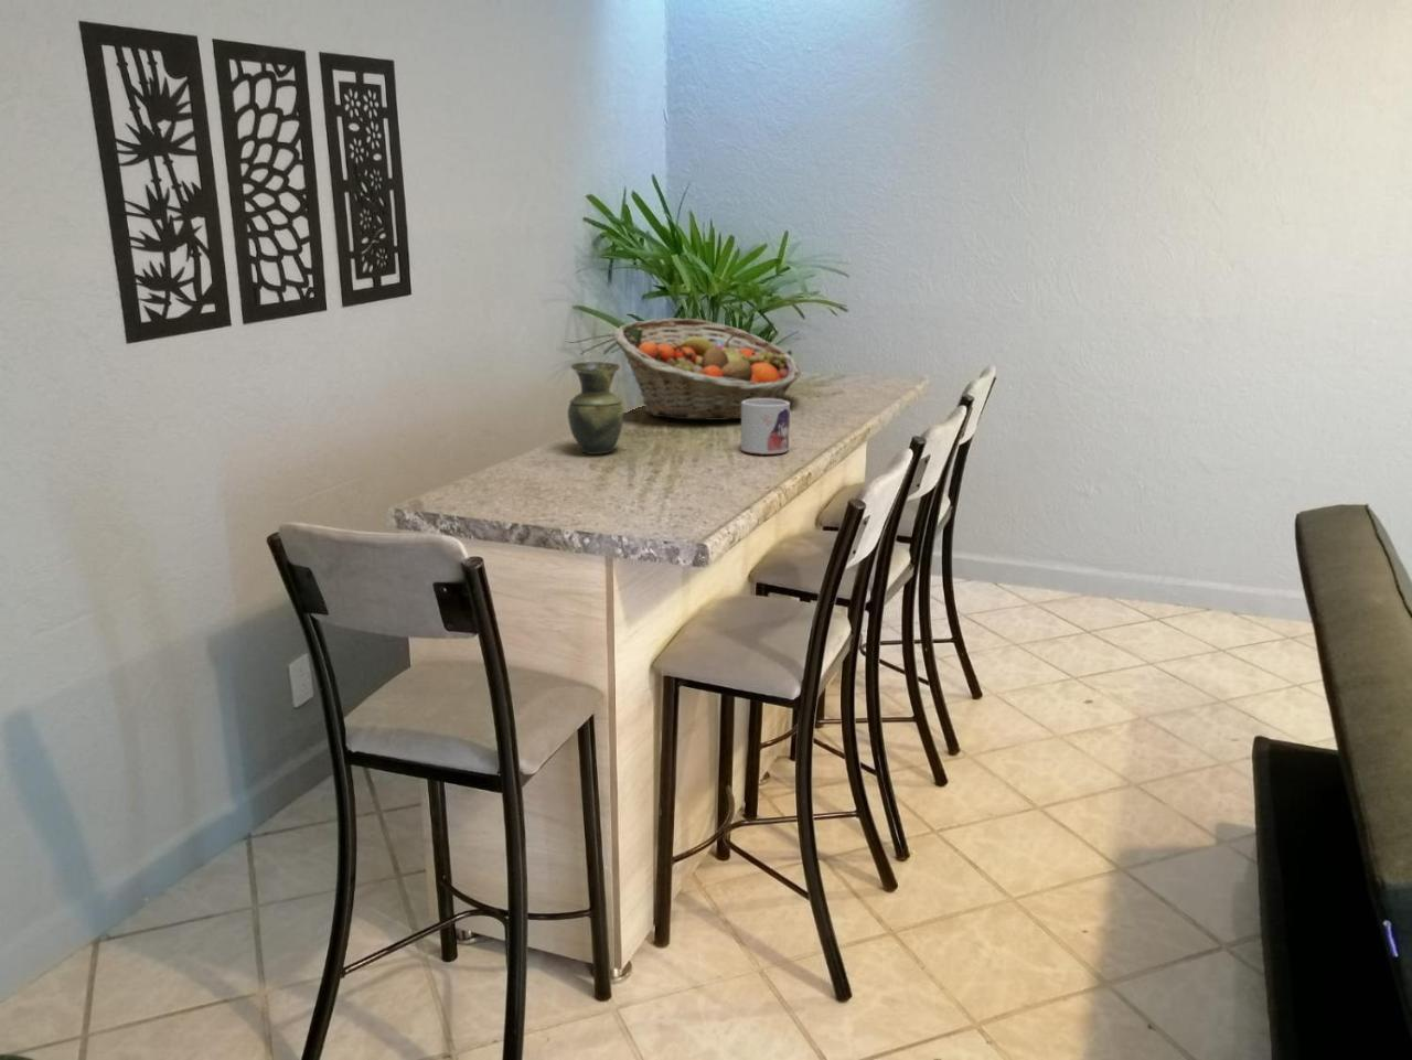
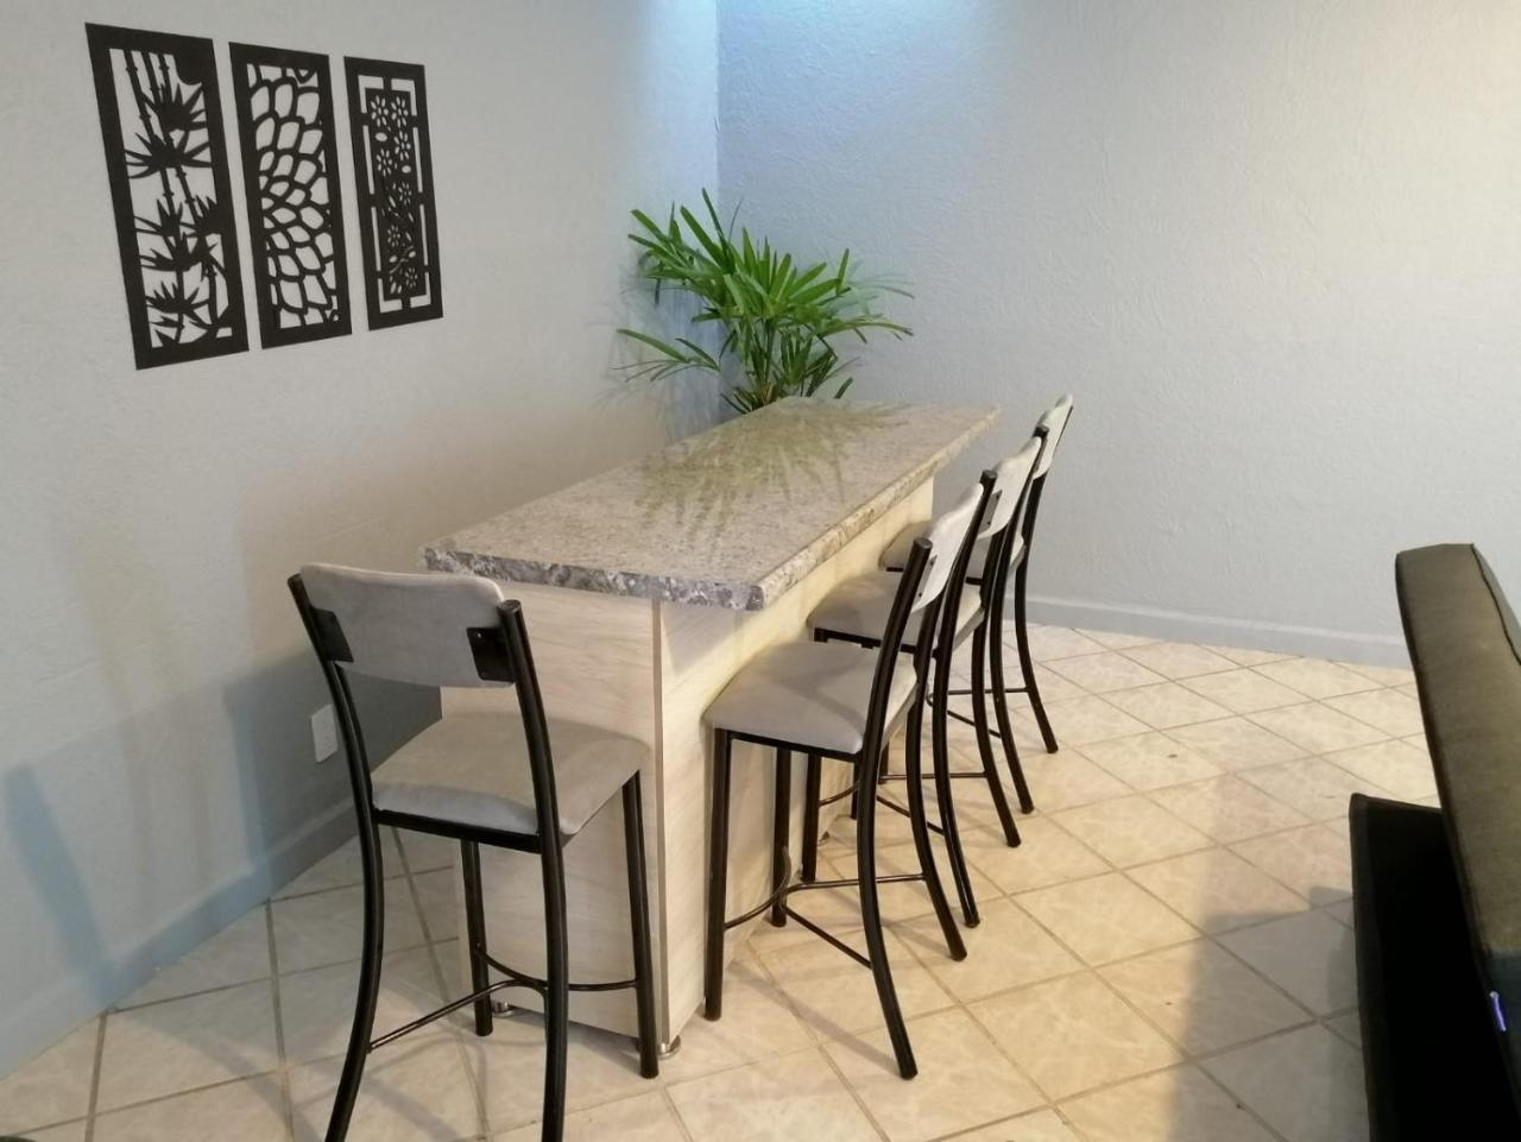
- fruit basket (707, 366)
- mug (769, 423)
- vase (595, 409)
